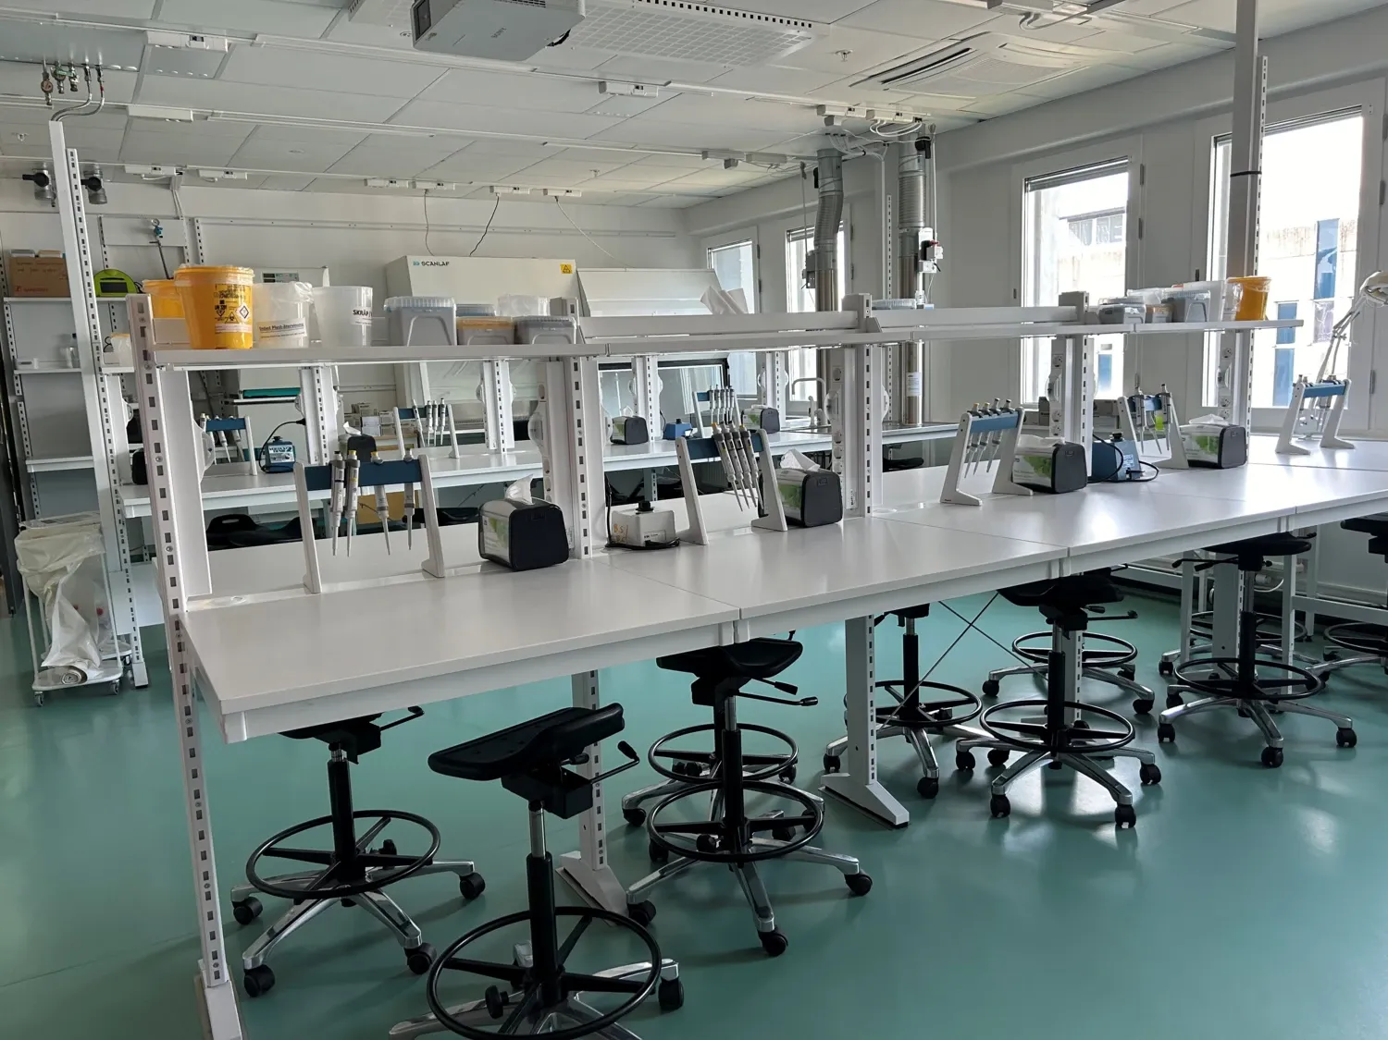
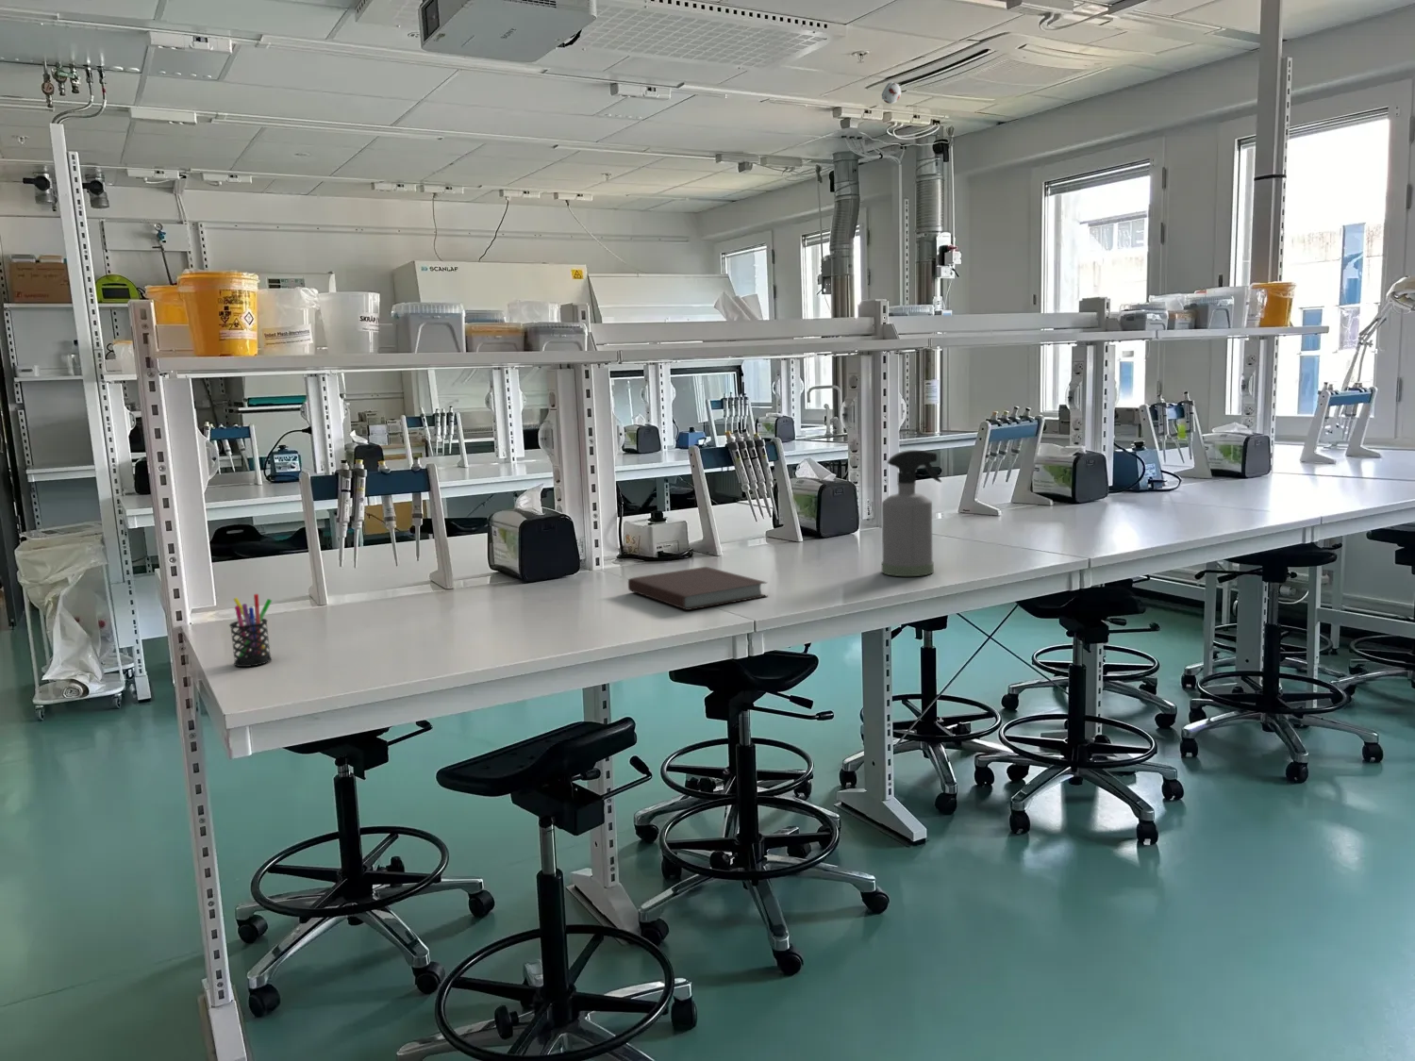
+ pen holder (254, 626)
+ spray bottle (910, 512)
+ notebook (696, 586)
+ smoke detector (890, 93)
